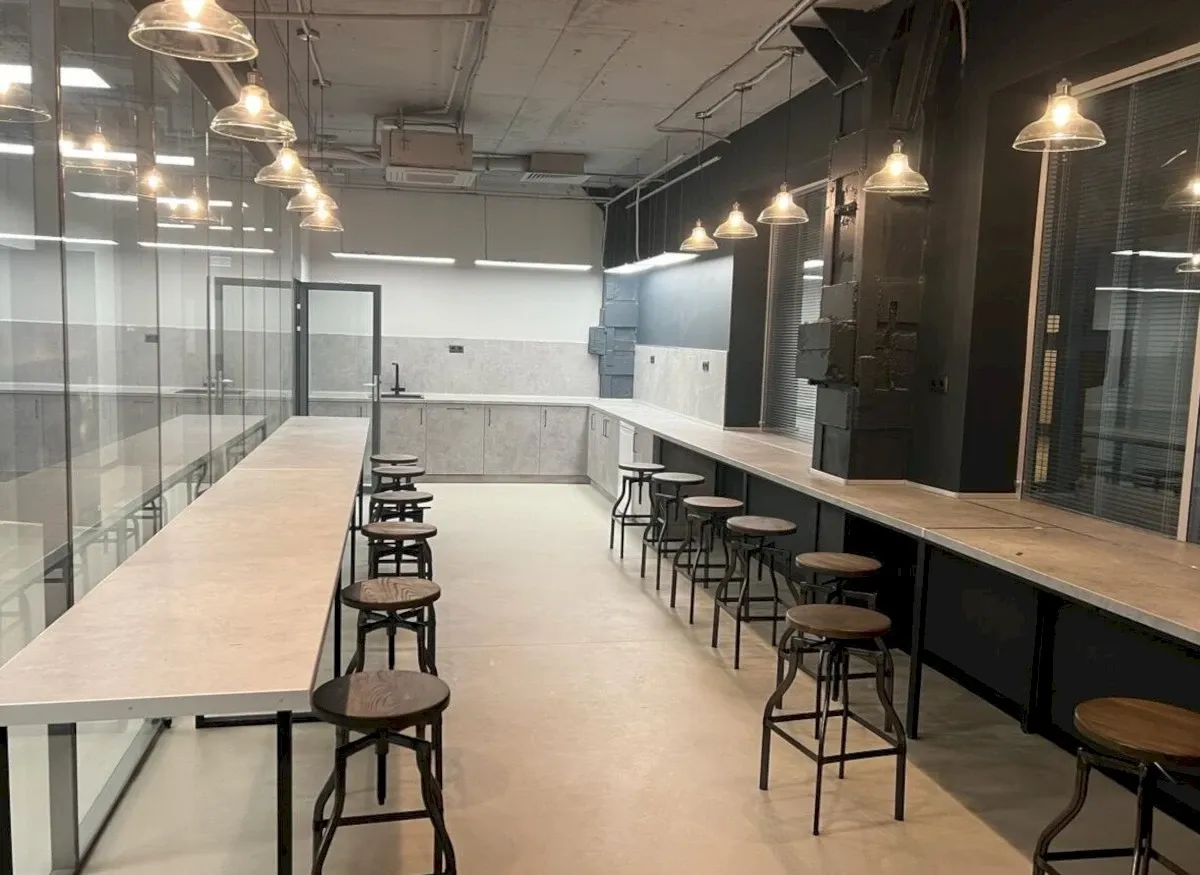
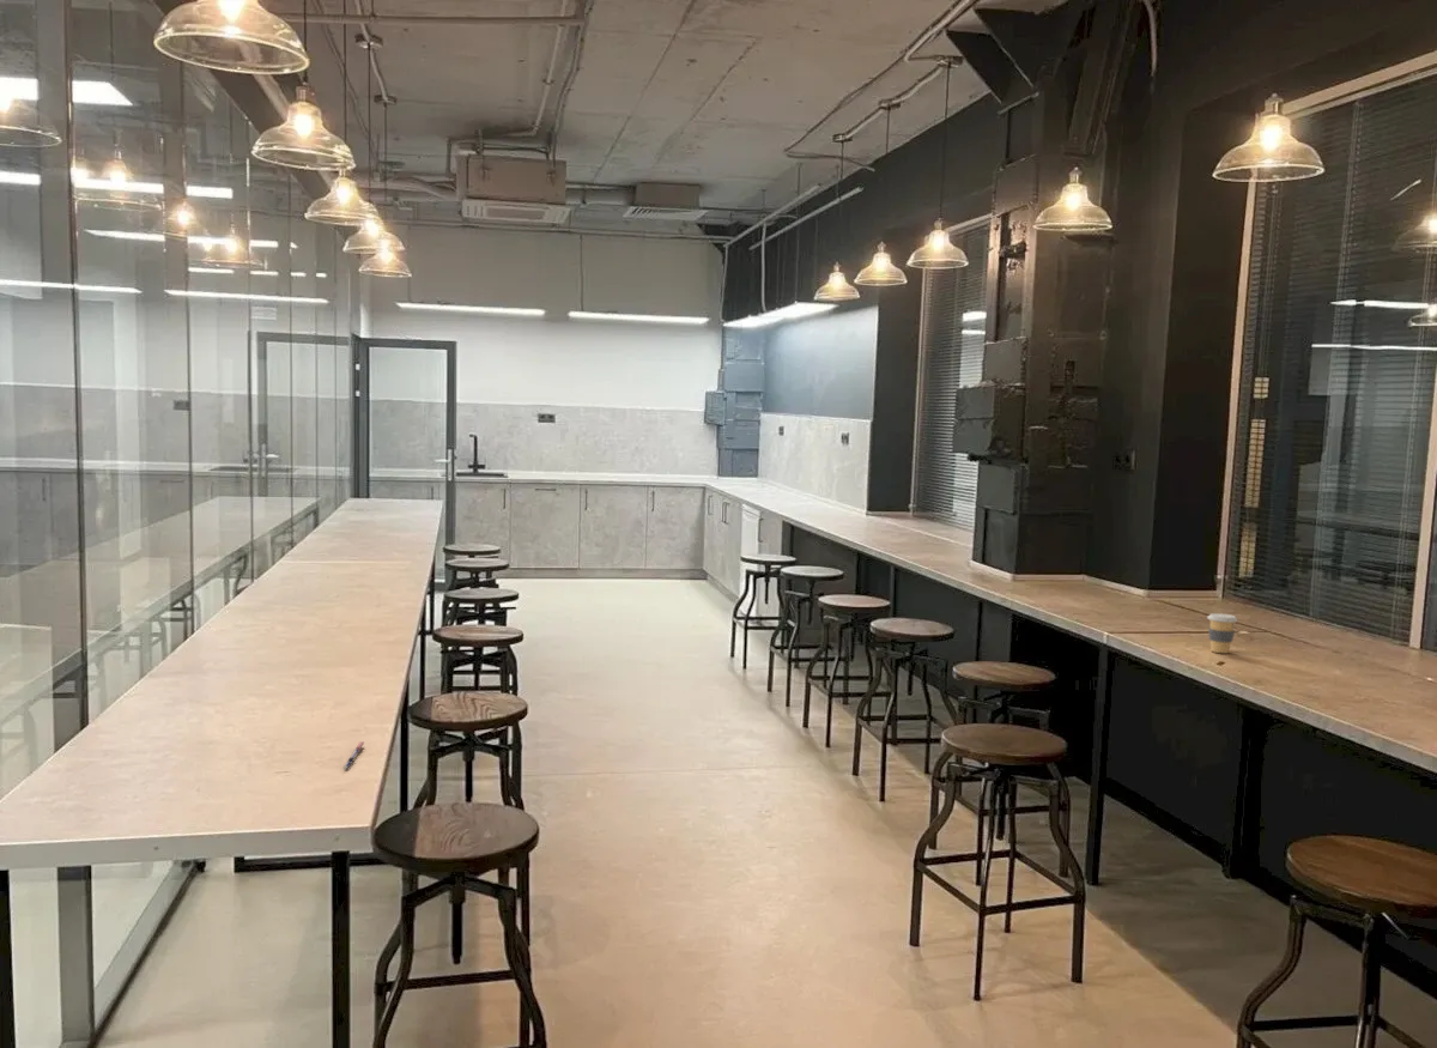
+ pen (353, 753)
+ coffee cup (1220, 632)
